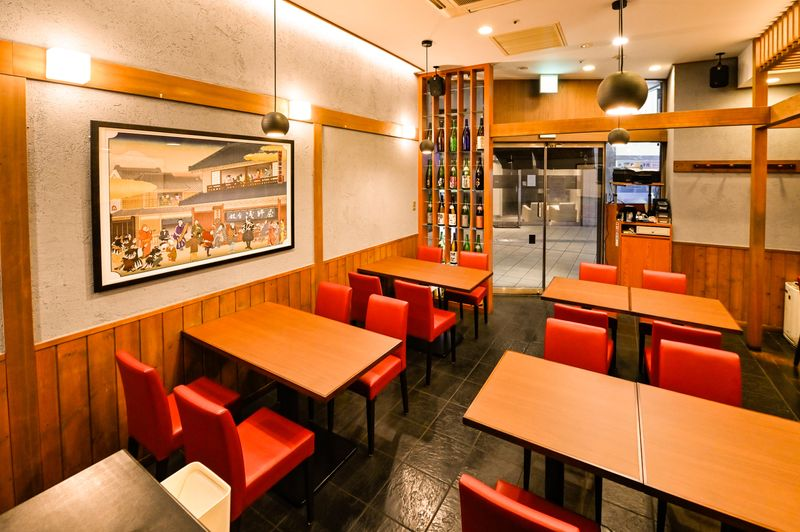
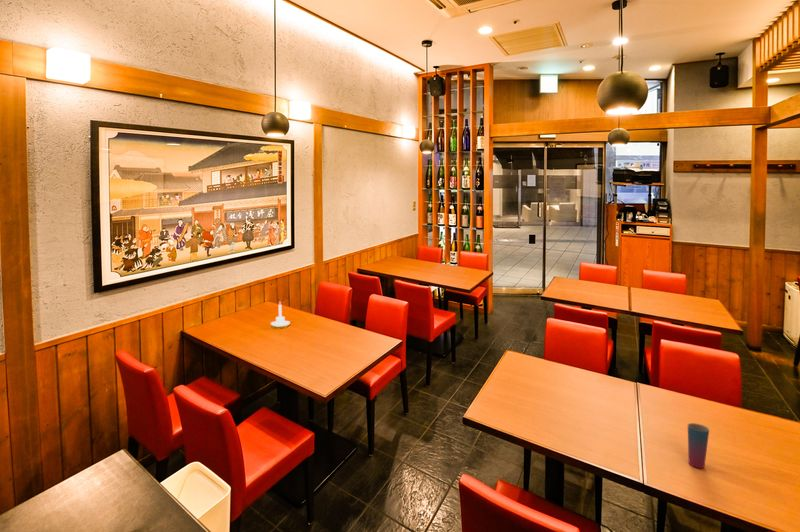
+ candle holder (280, 313)
+ cup (697, 445)
